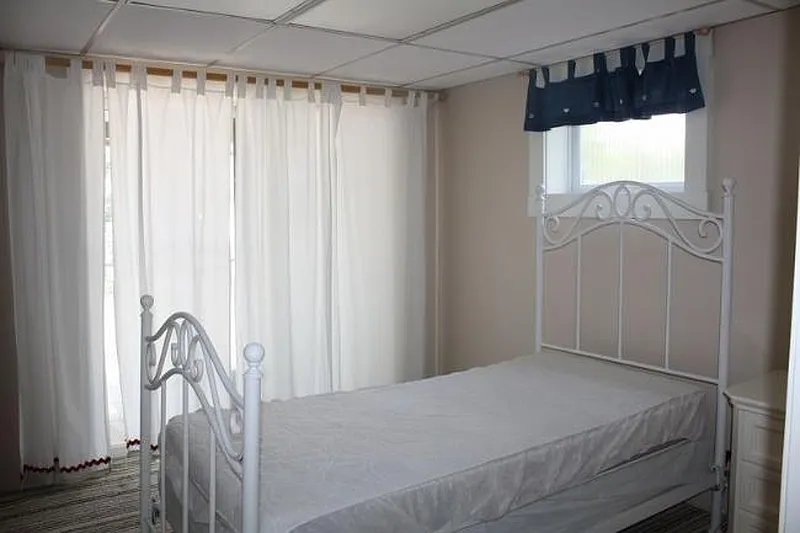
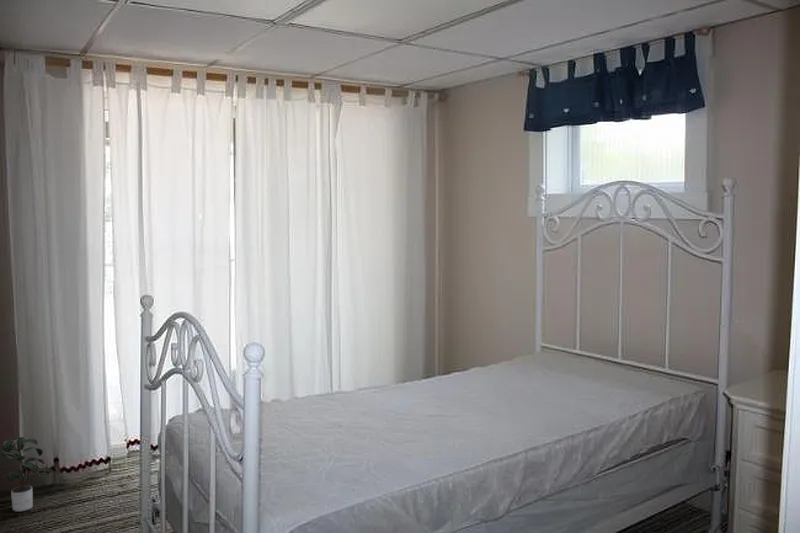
+ potted plant (25, 468)
